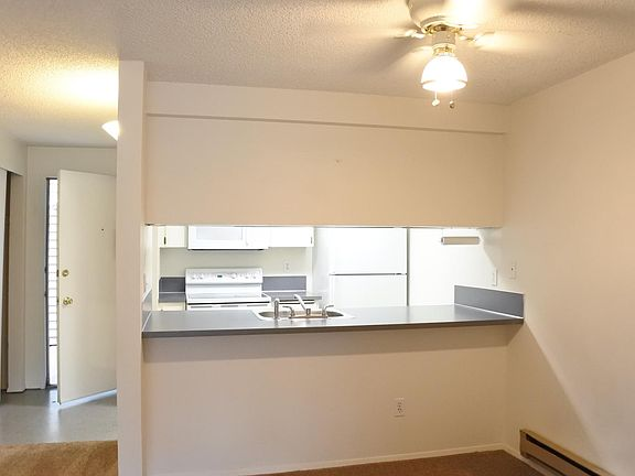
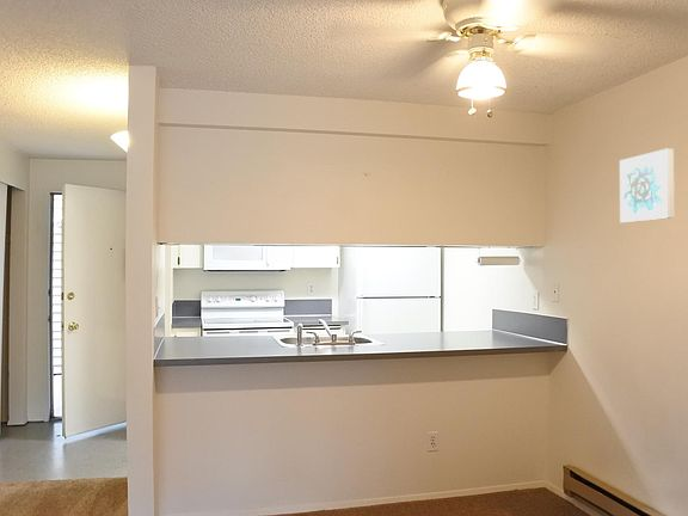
+ wall art (645, 188)
